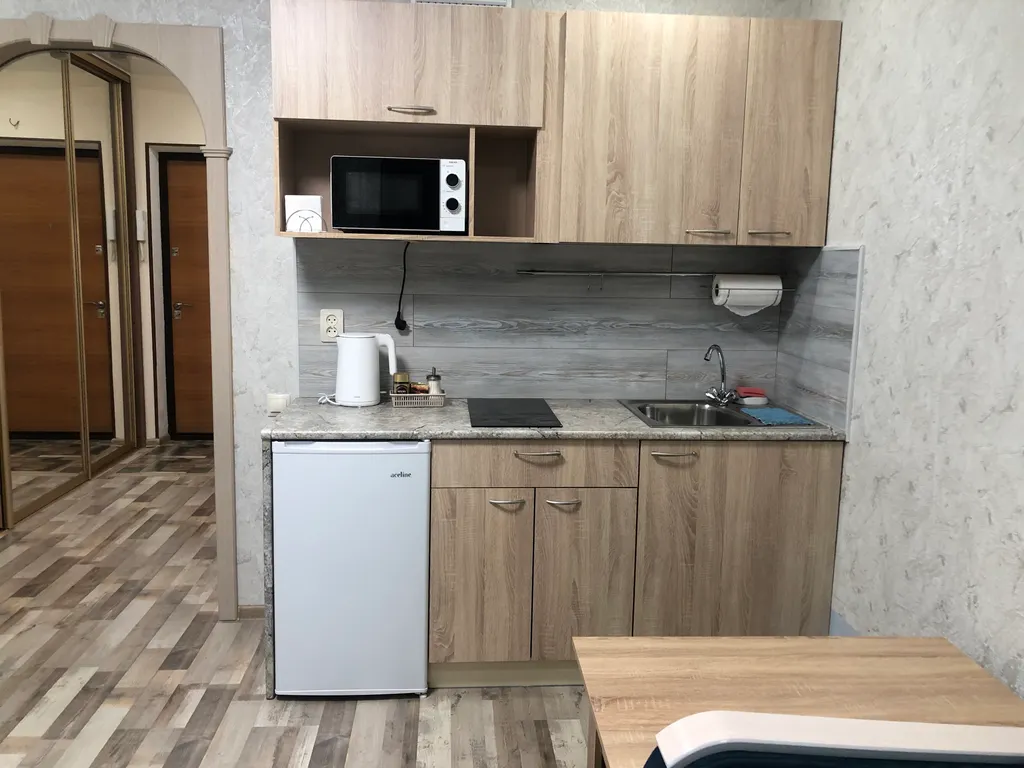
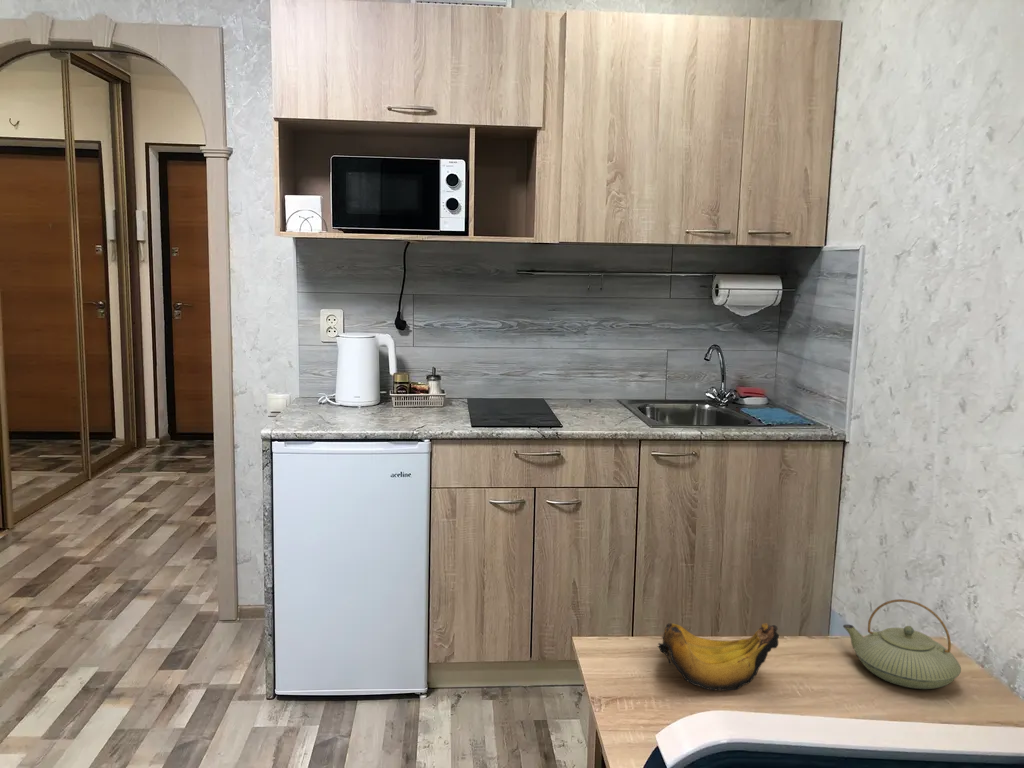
+ teapot (900, 635)
+ banana bunch (706, 642)
